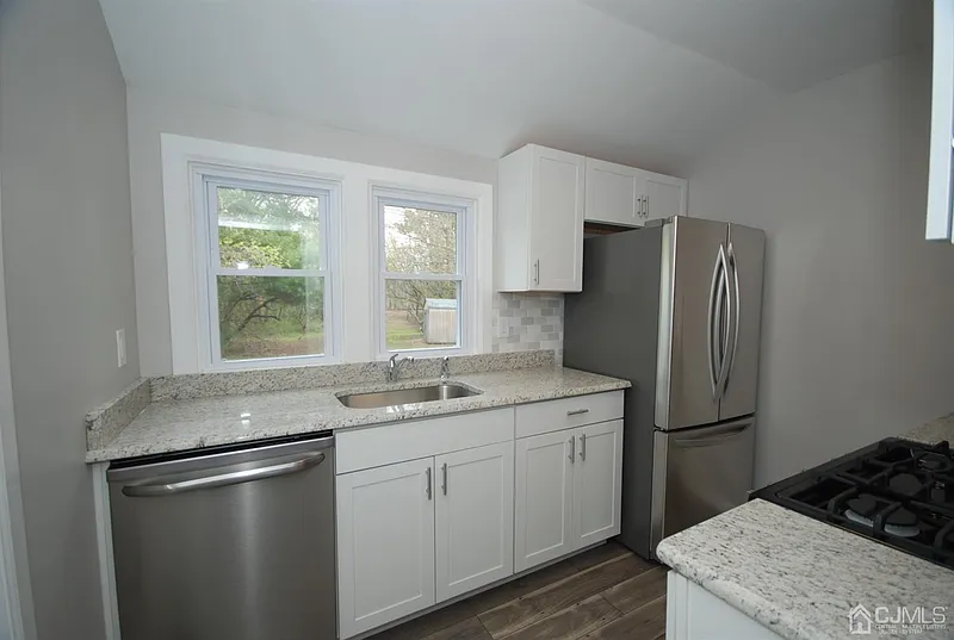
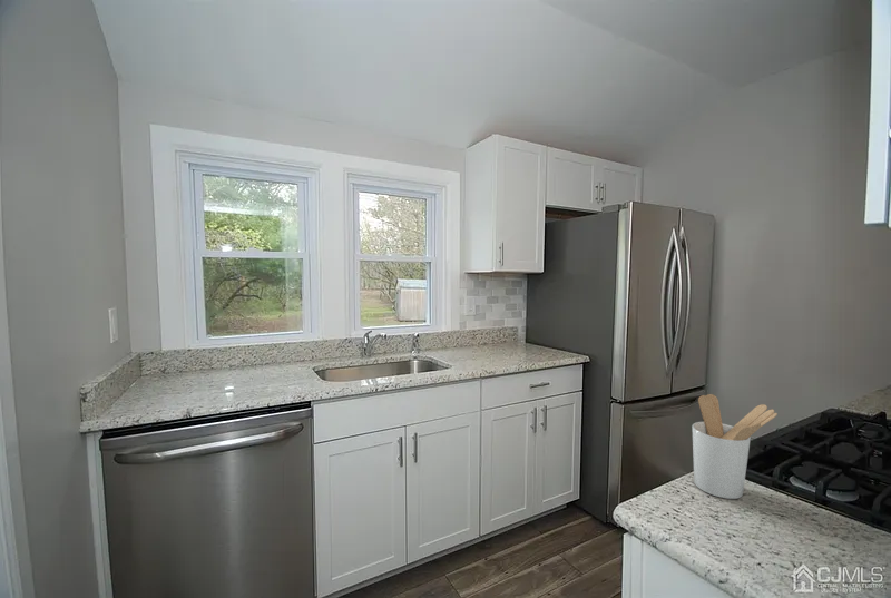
+ utensil holder (733, 445)
